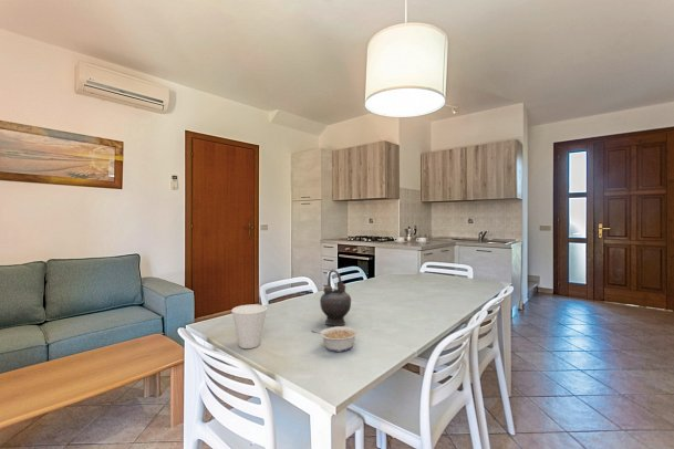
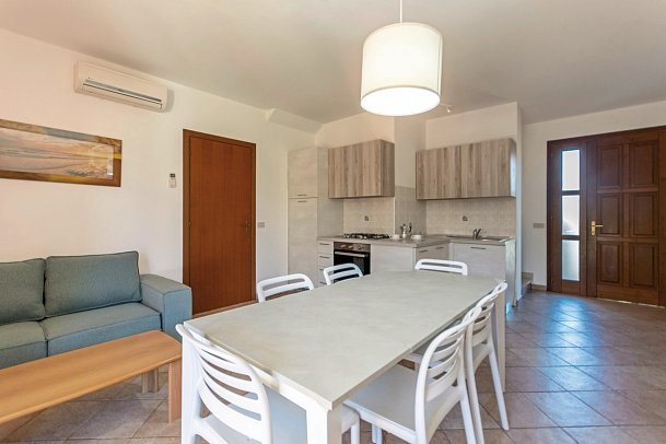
- legume (338, 338)
- cup (249, 326)
- teapot (333, 295)
